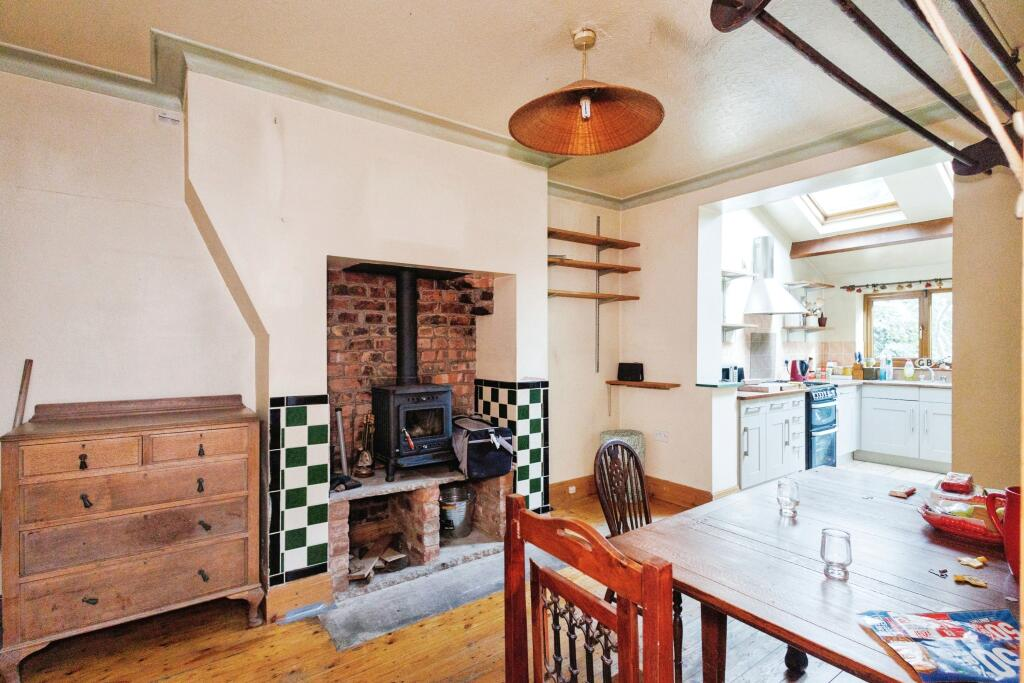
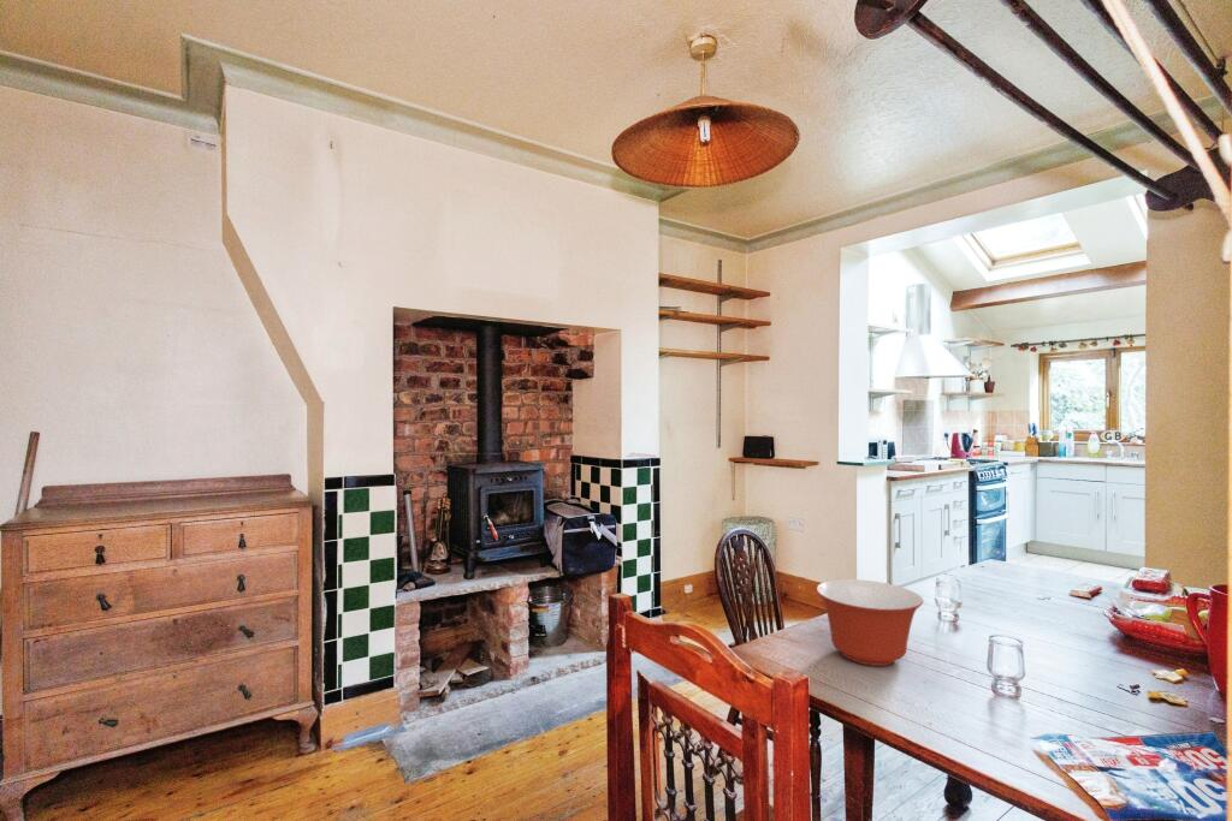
+ mixing bowl (867, 624)
